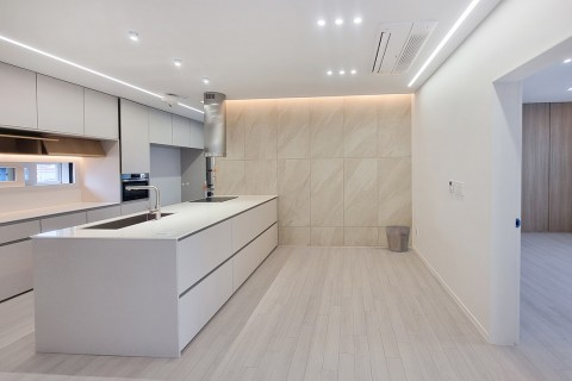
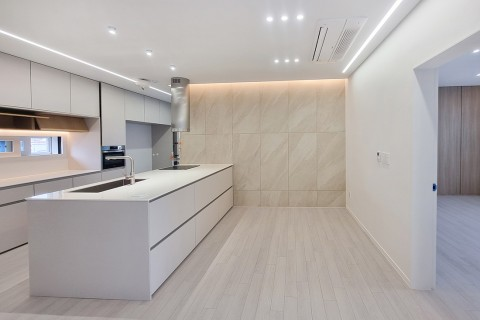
- waste bin (397, 238)
